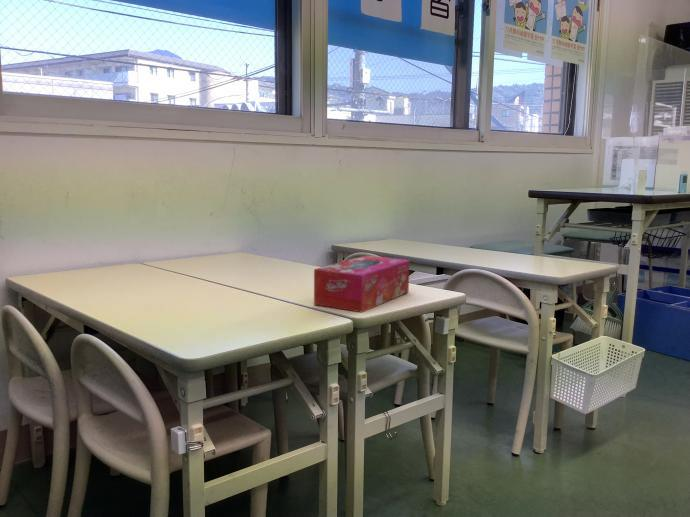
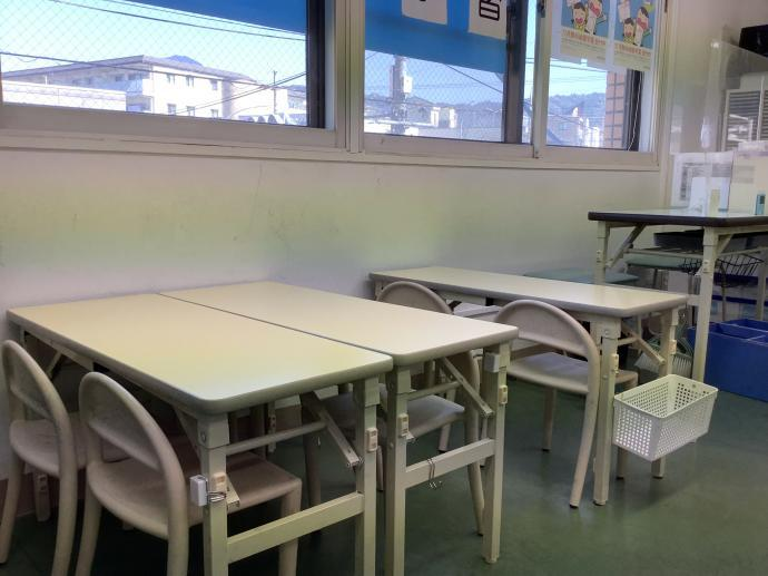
- tissue box (363, 281)
